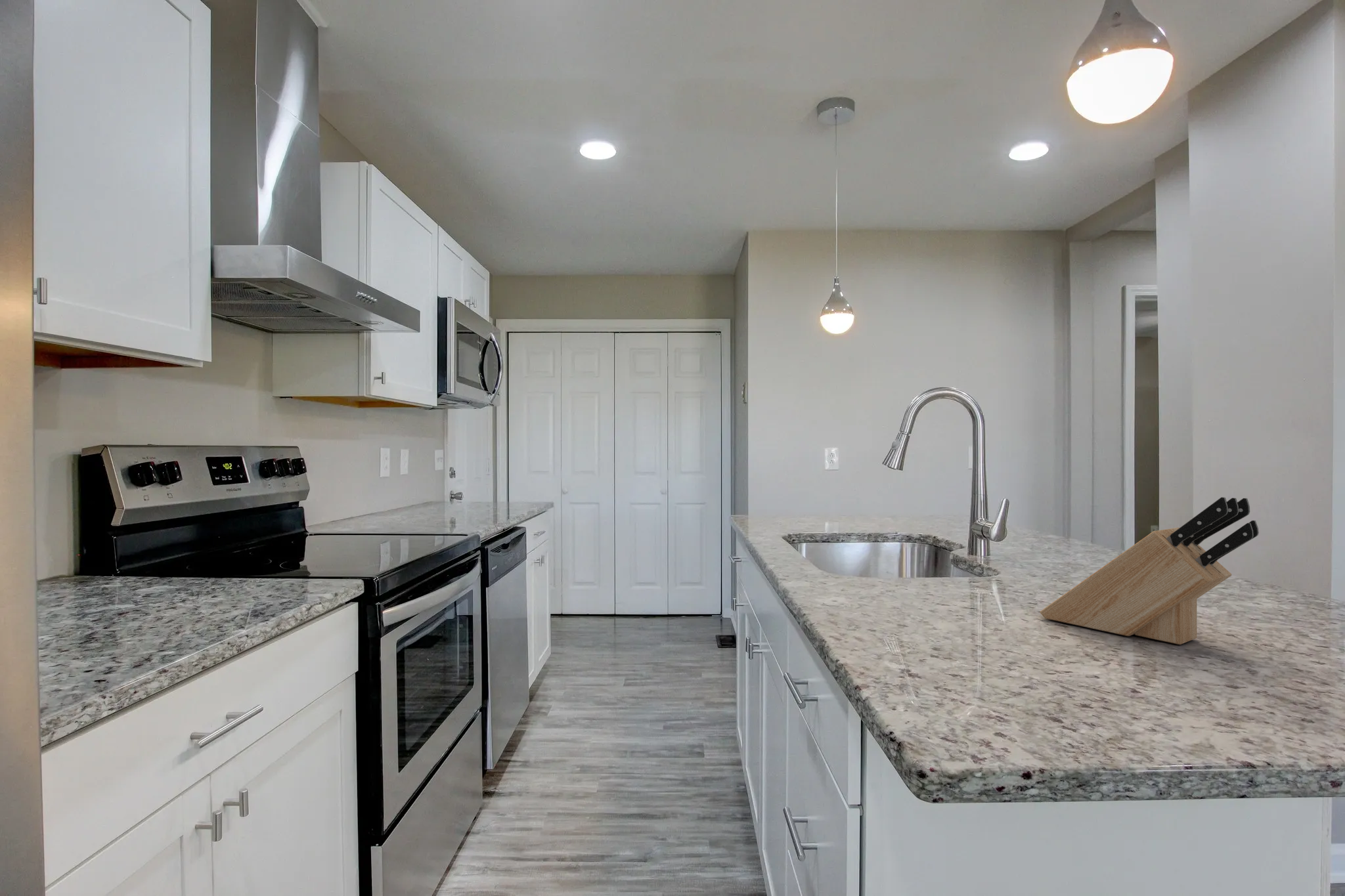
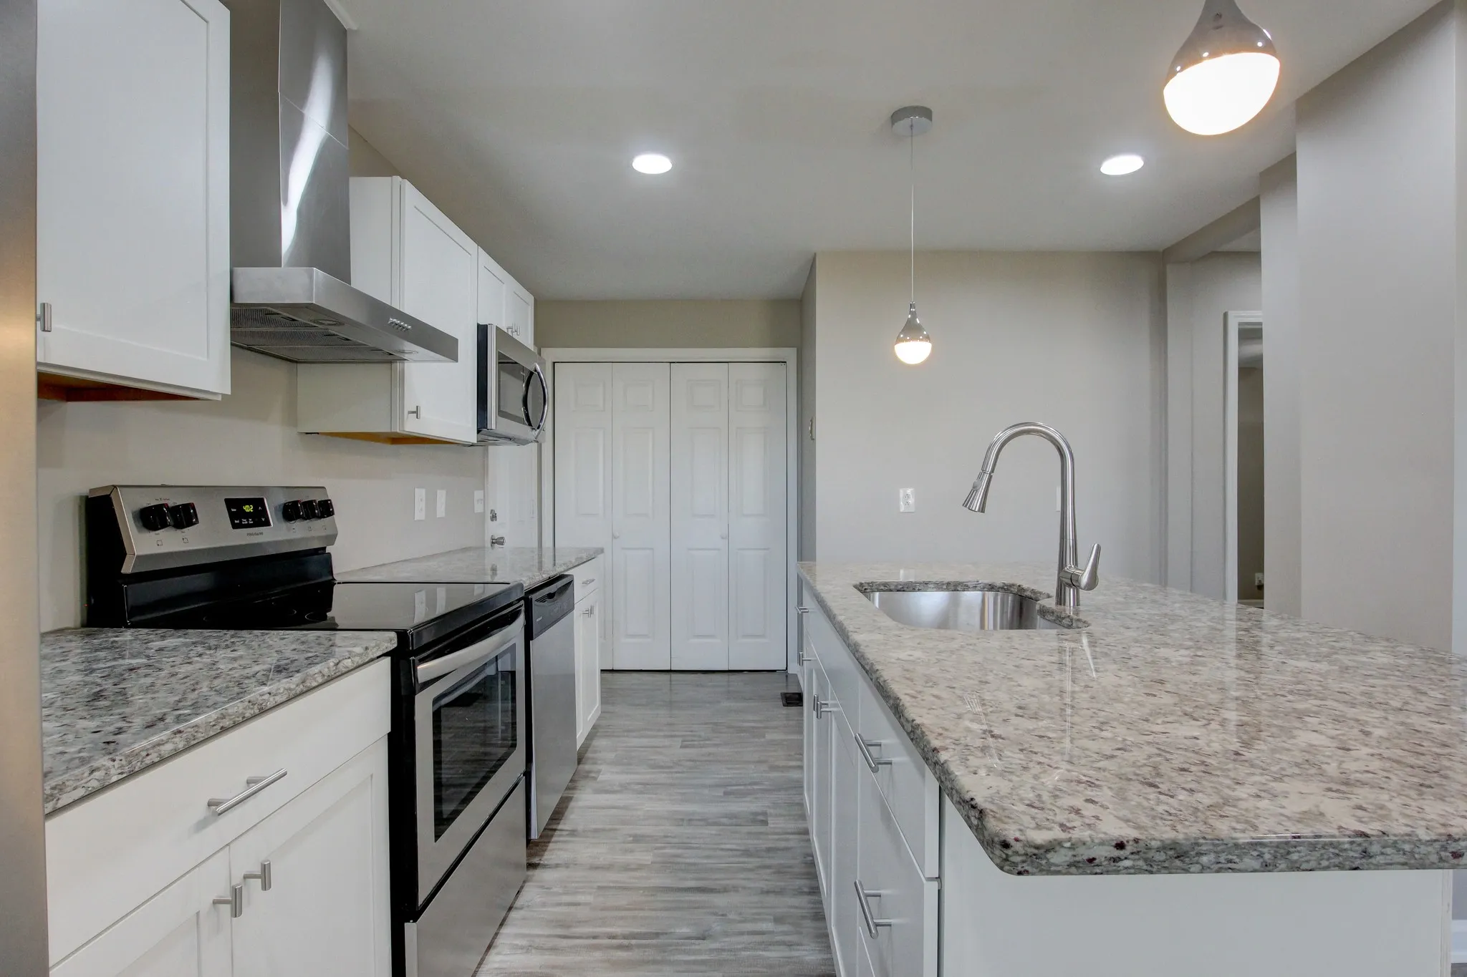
- knife block (1143, 562)
